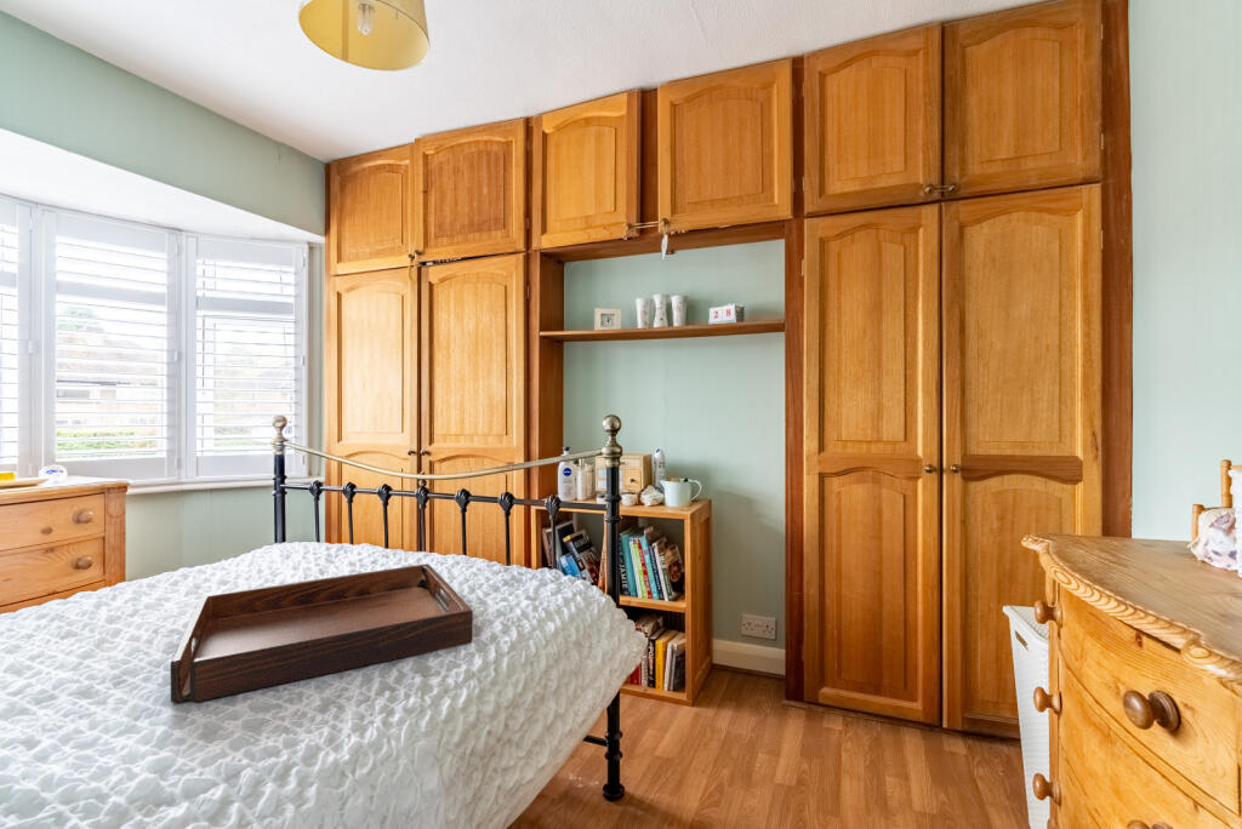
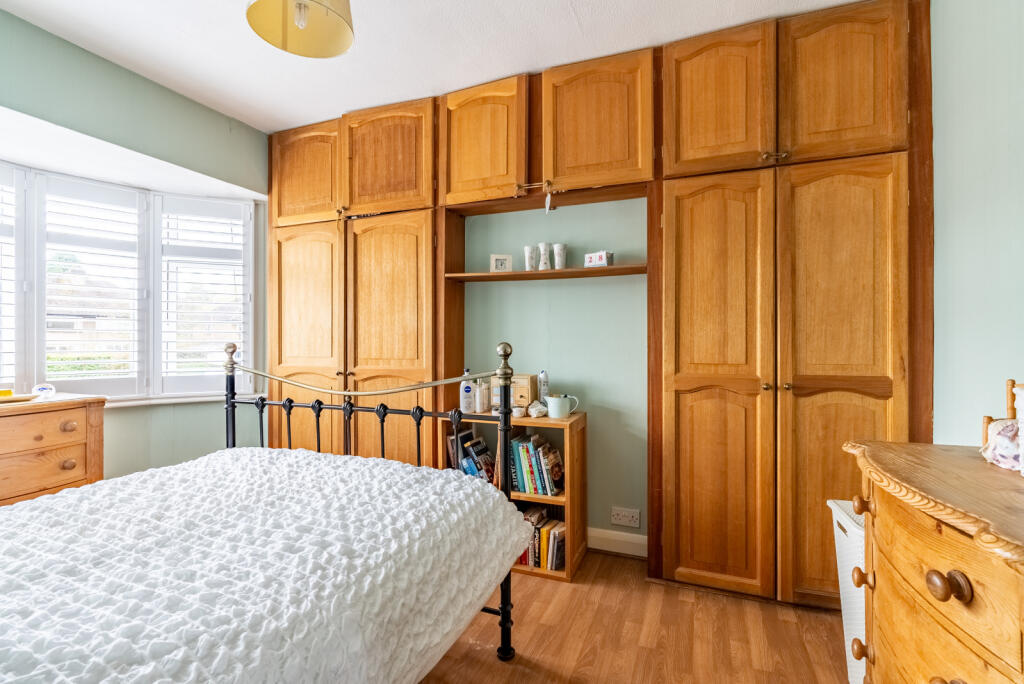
- serving tray (331, 617)
